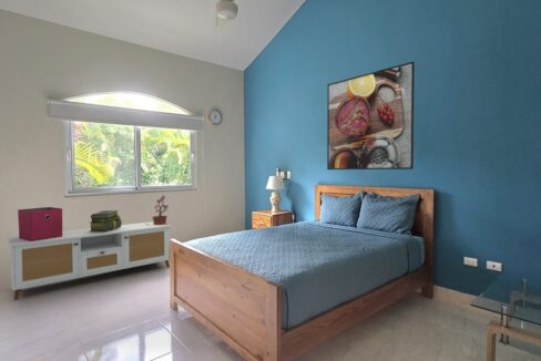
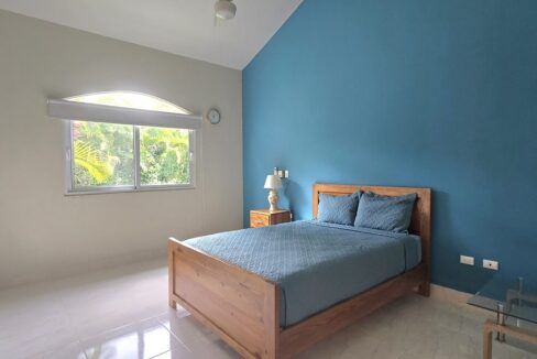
- stack of books (105, 220)
- storage bin (40, 223)
- storage bench (98, 254)
- potted plant (157, 209)
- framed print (365, 122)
